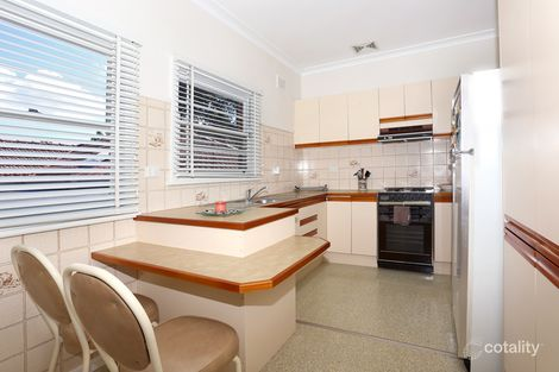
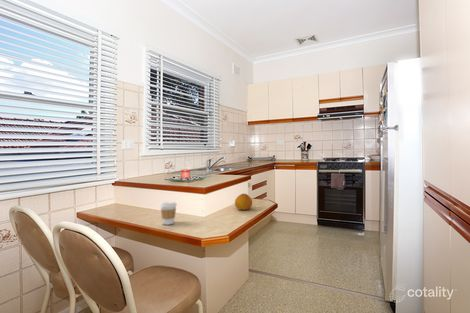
+ coffee cup (168, 212)
+ fruit (243, 201)
